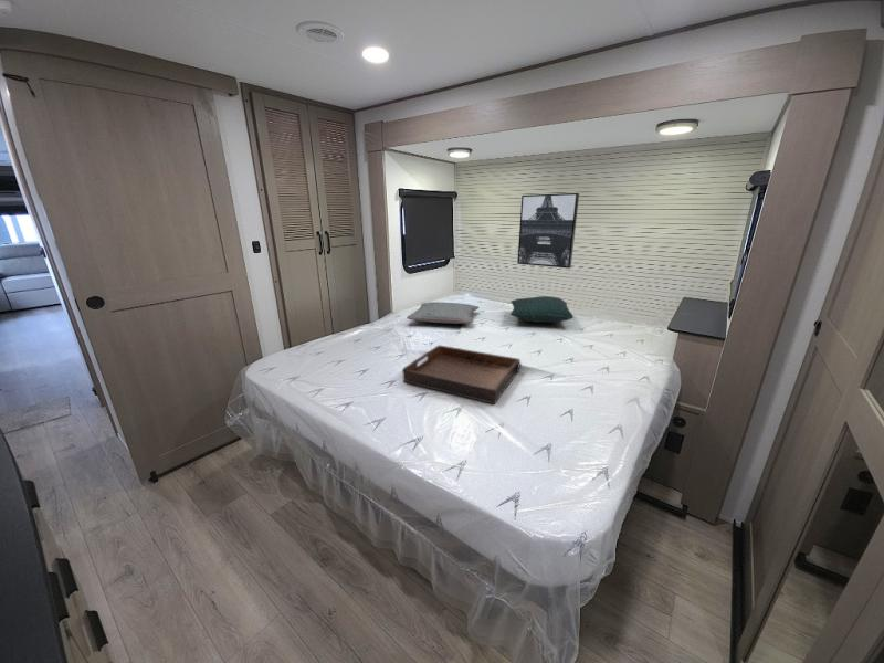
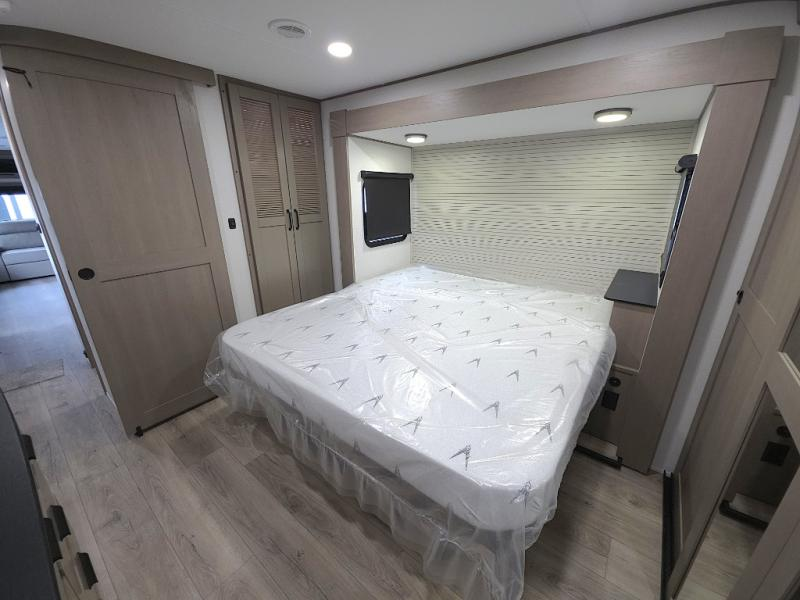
- pillow (539, 308)
- pillow (444, 312)
- serving tray (462, 369)
- wall art (546, 231)
